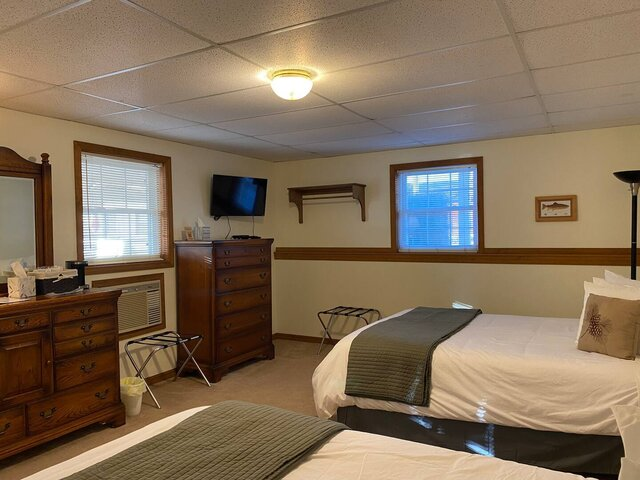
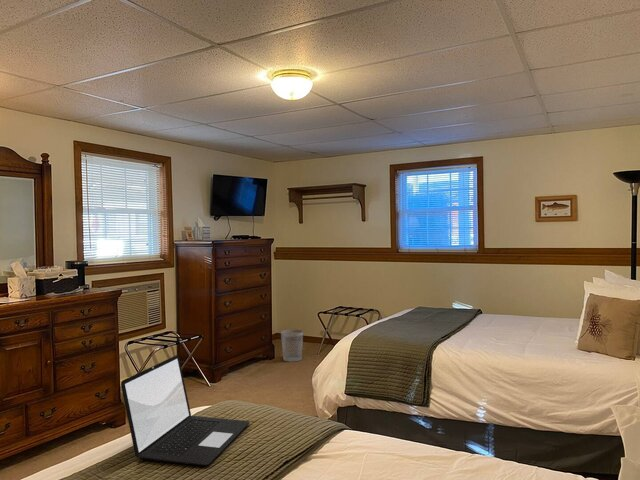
+ laptop (188, 404)
+ wastebasket (292, 345)
